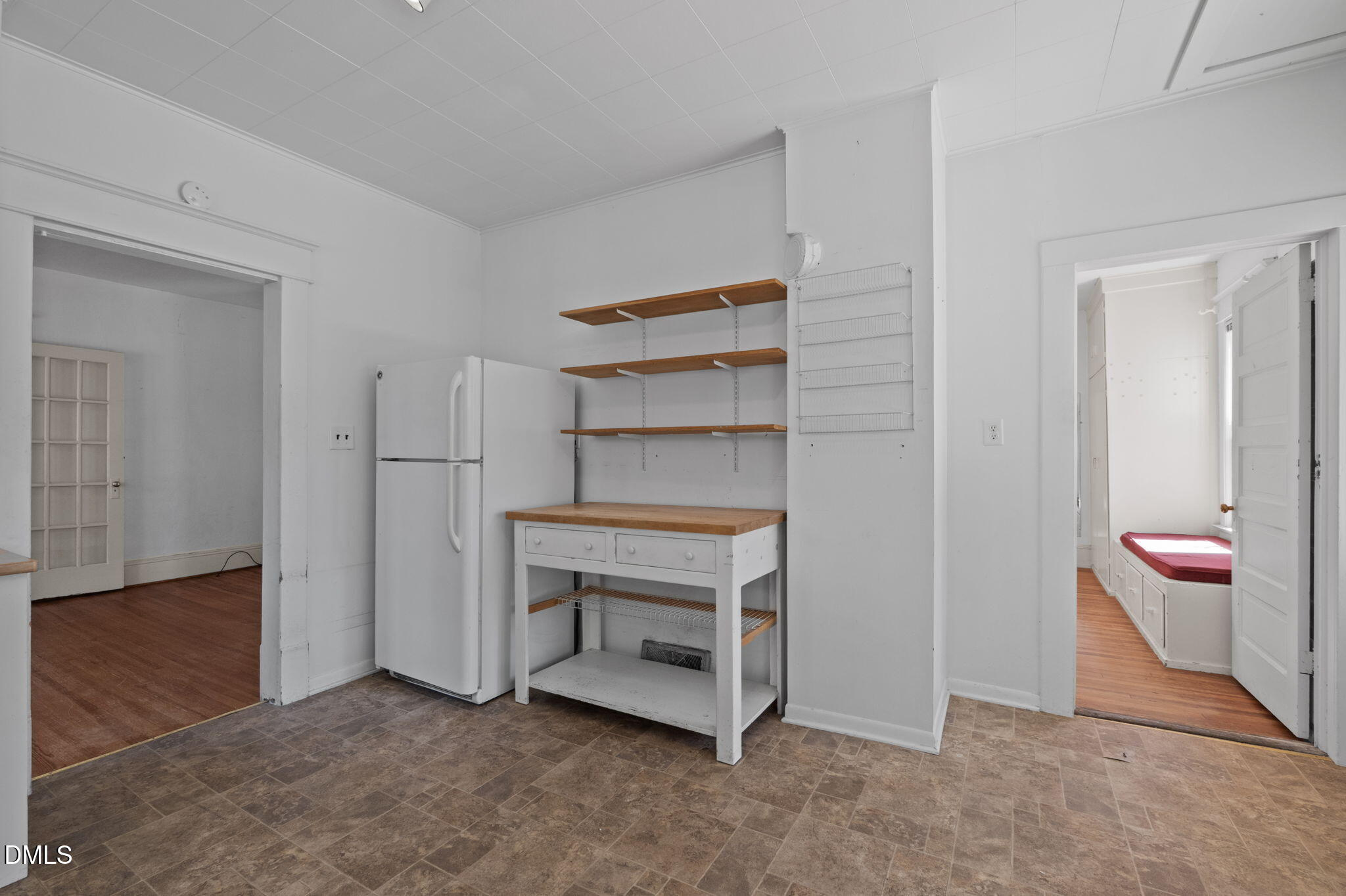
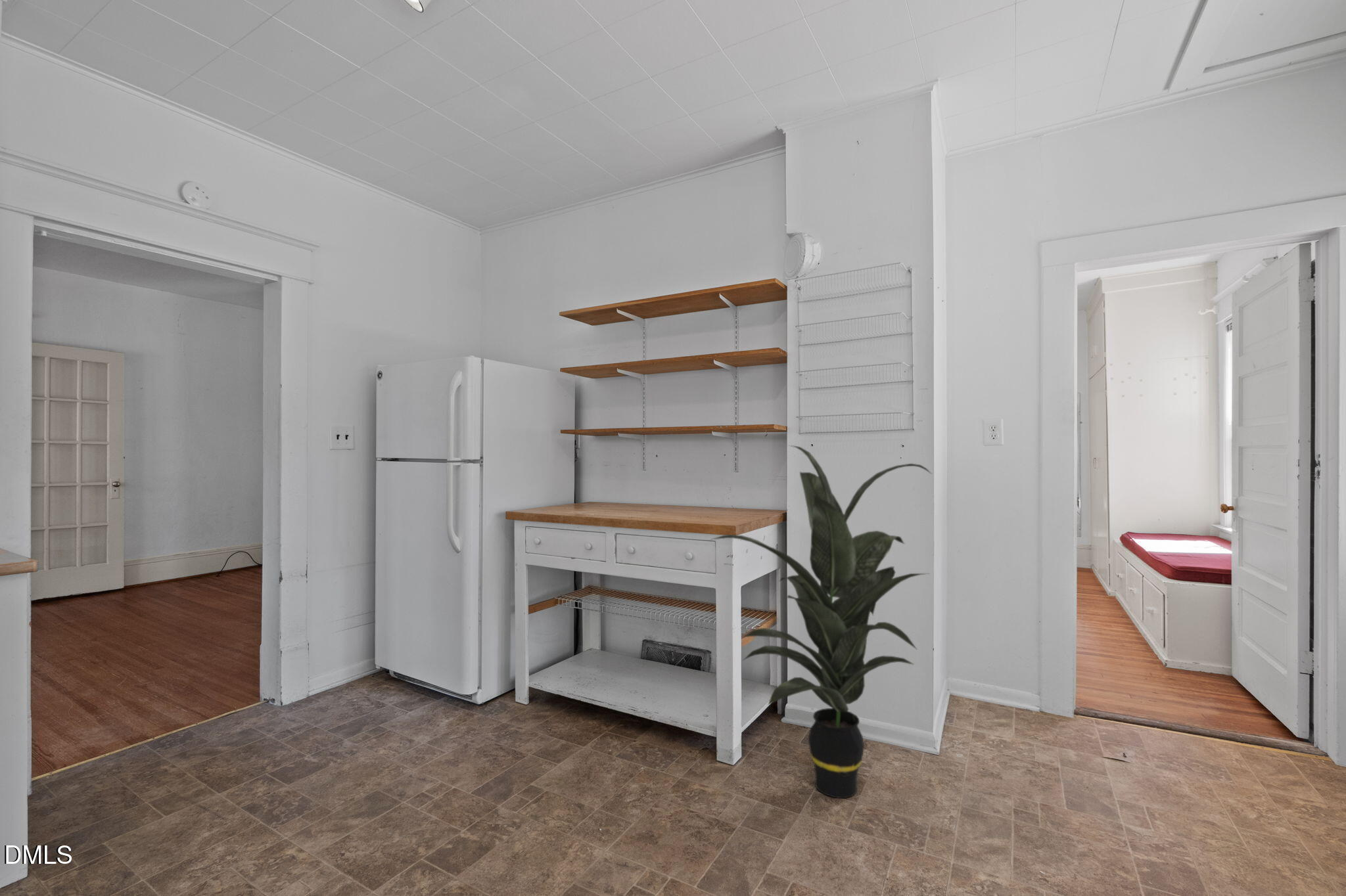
+ indoor plant (827, 612)
